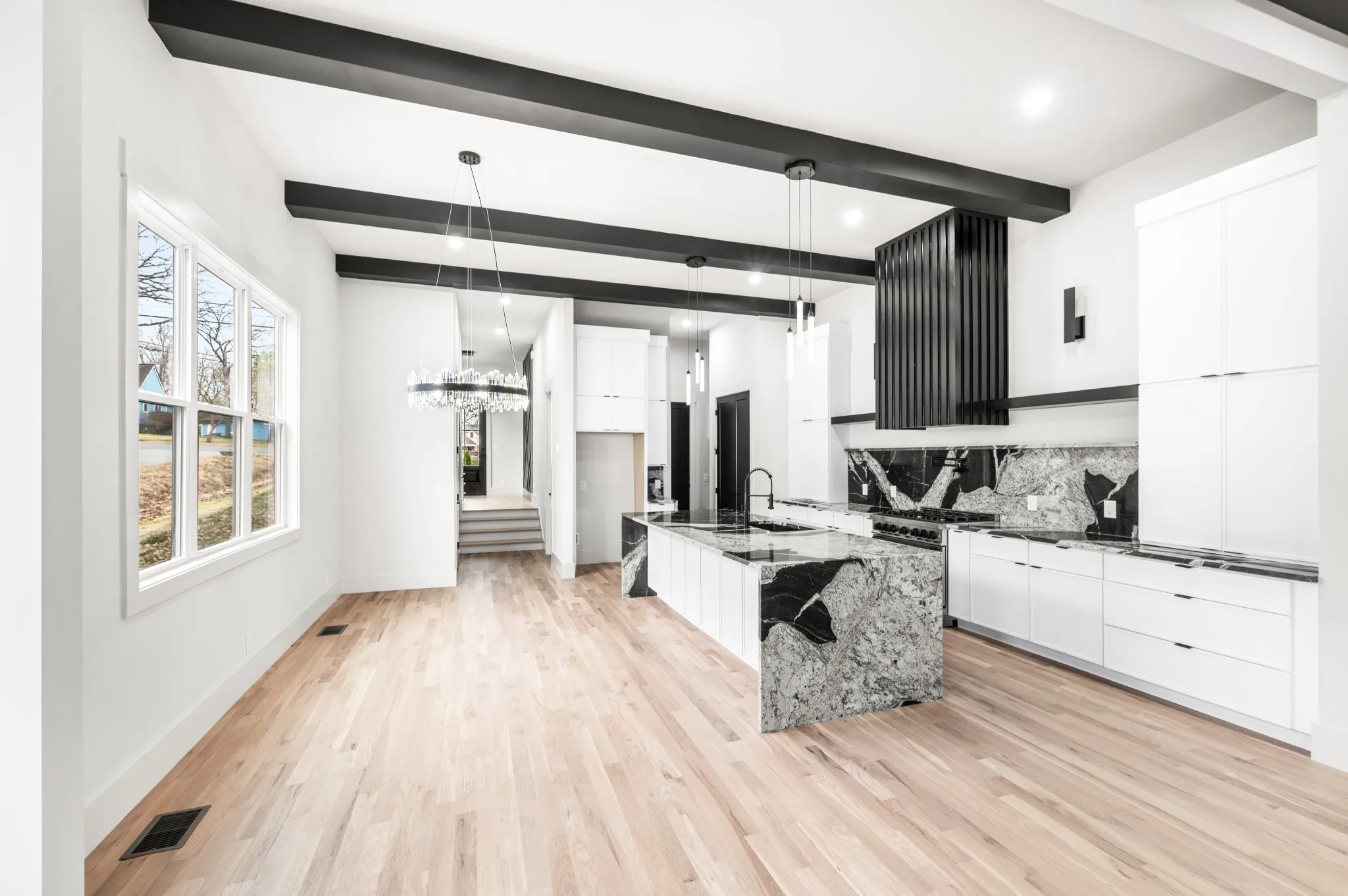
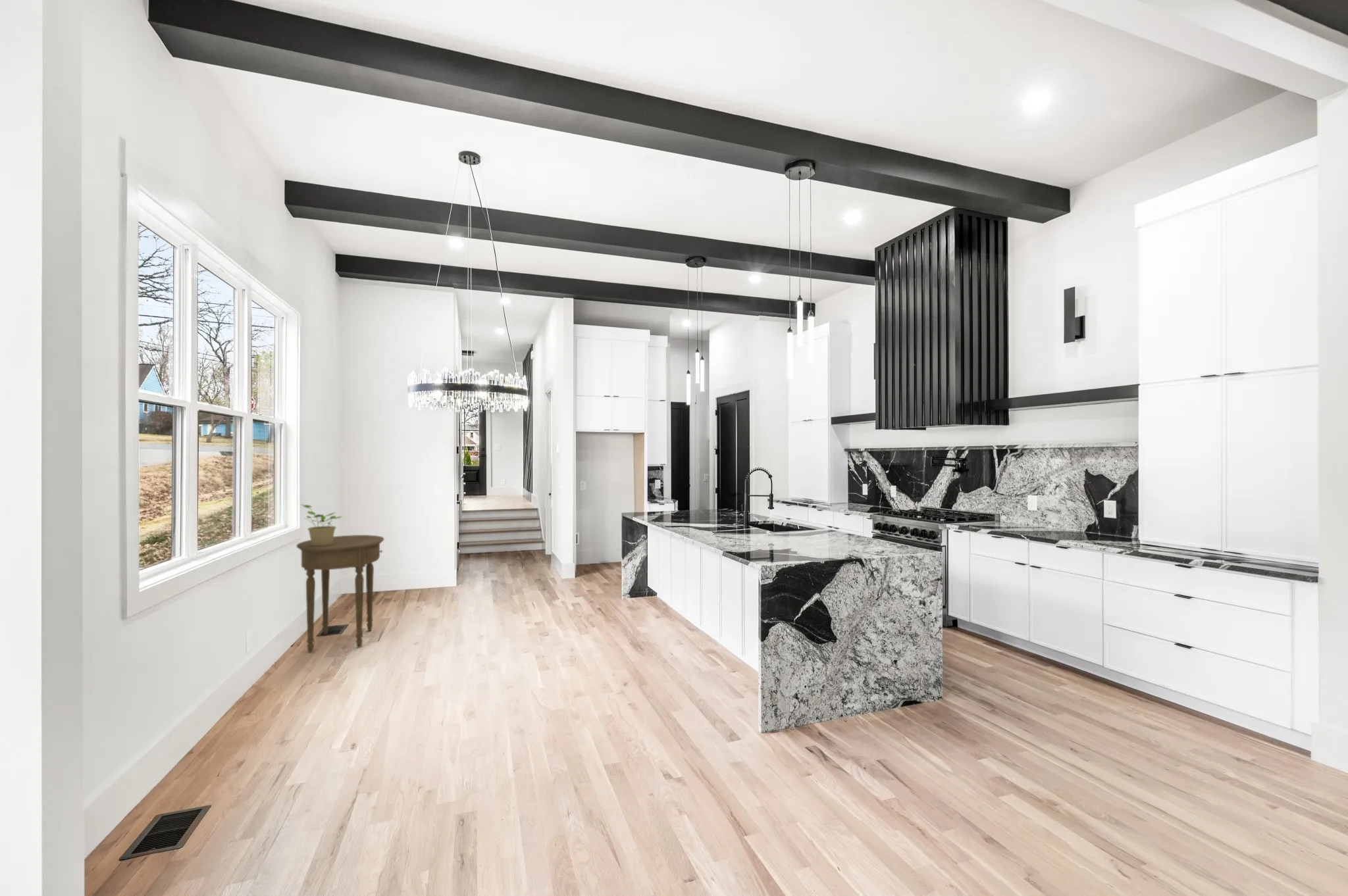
+ side table (328, 591)
+ potted plant (321, 523)
